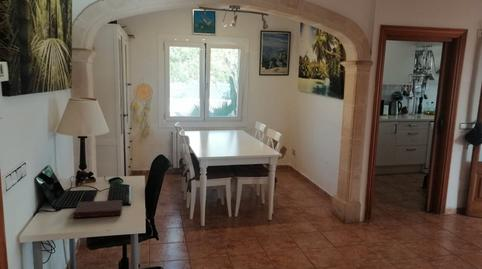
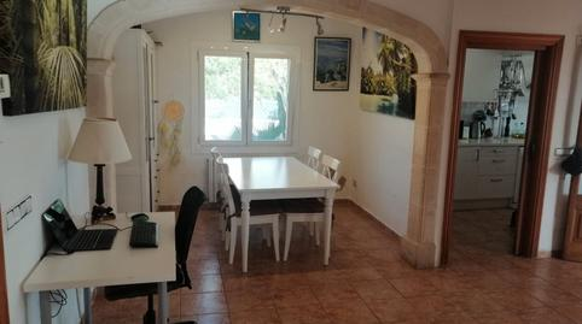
- notebook (99, 208)
